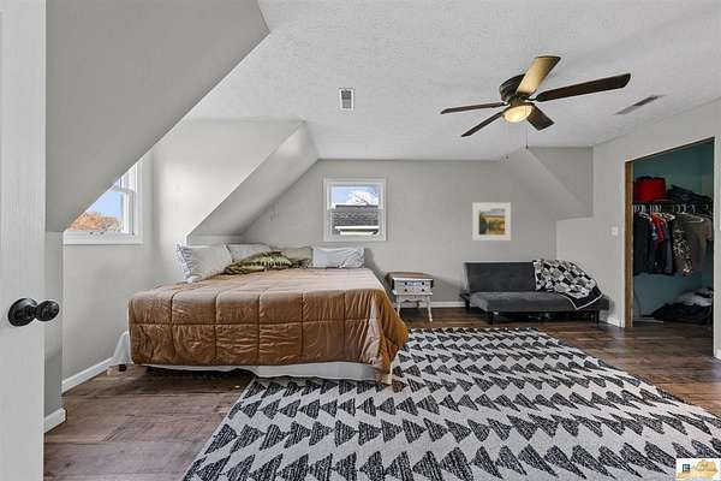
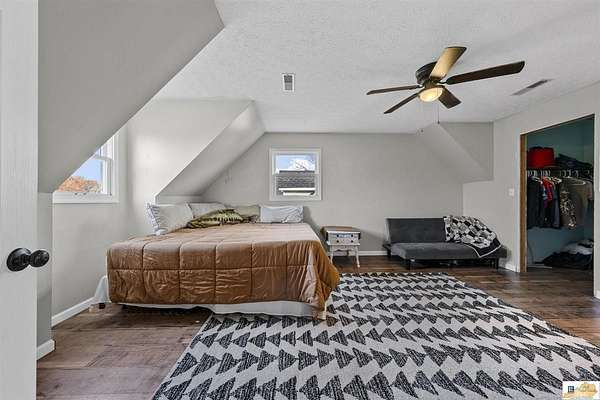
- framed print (491, 221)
